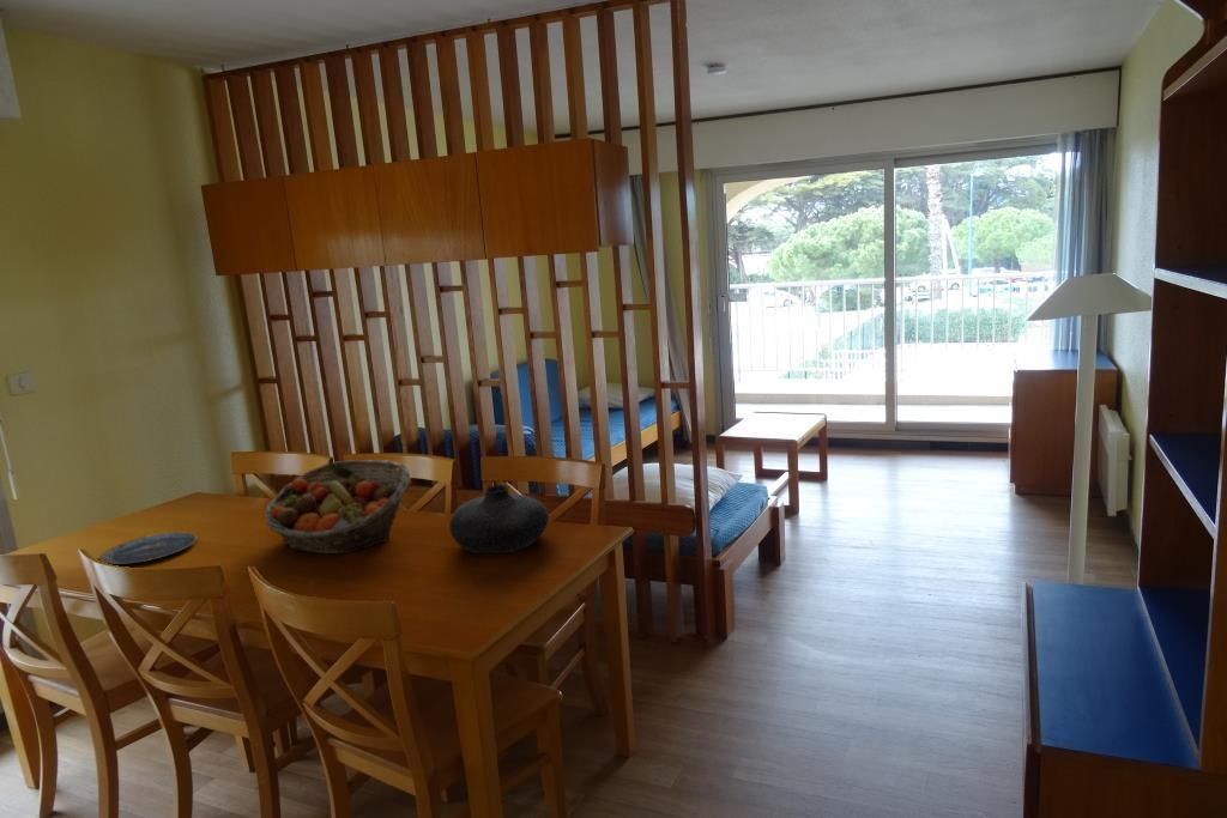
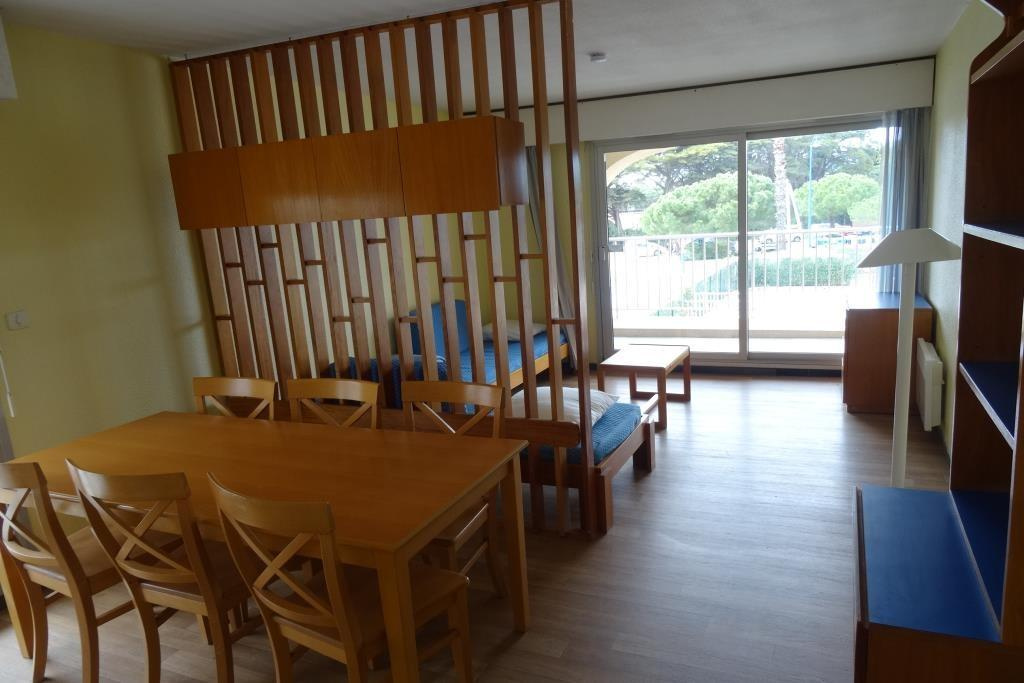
- plate (150, 549)
- vase (498, 514)
- fruit basket (339, 505)
